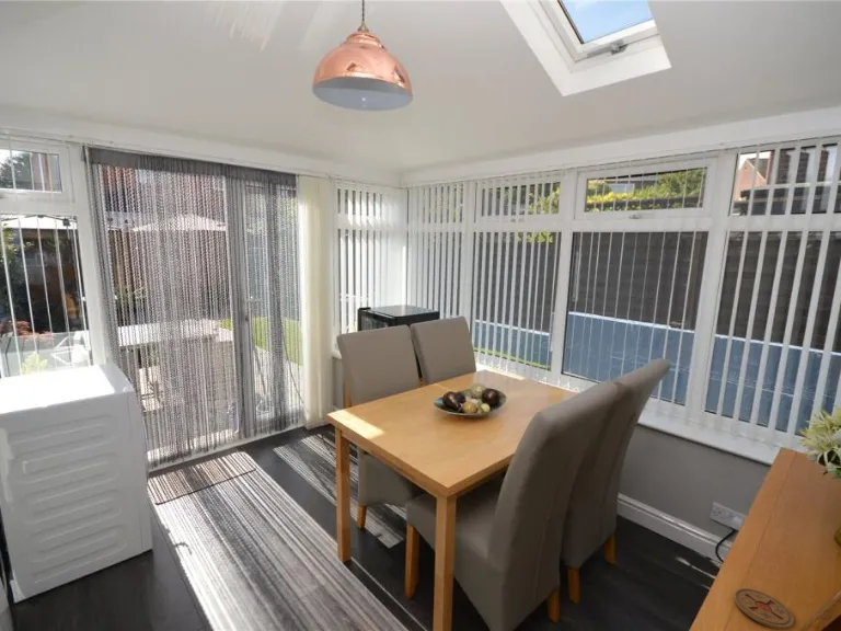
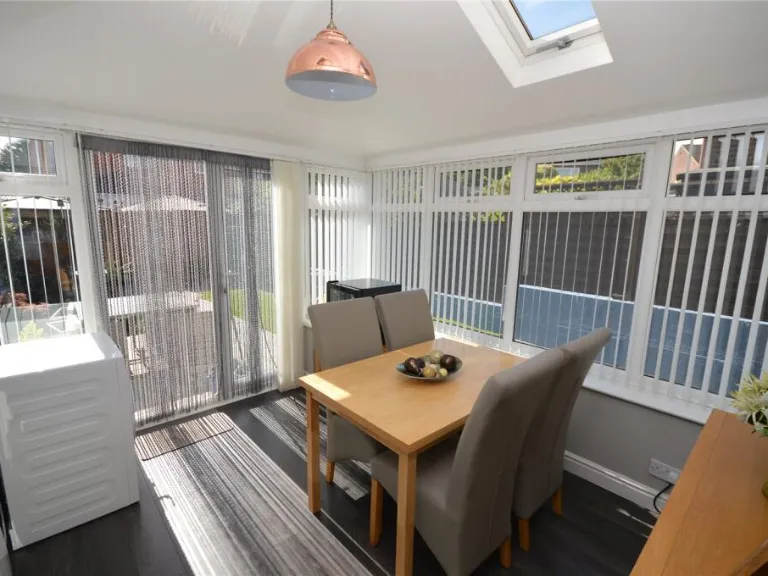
- coaster (762, 607)
